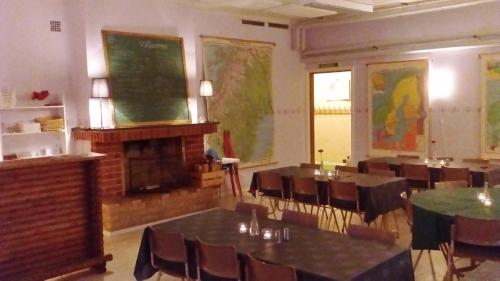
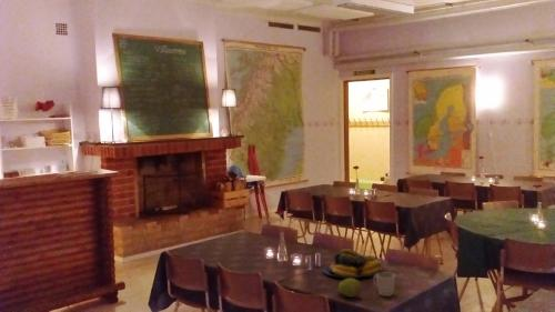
+ fruit (349, 286)
+ fruit bowl (352, 260)
+ mug (383, 283)
